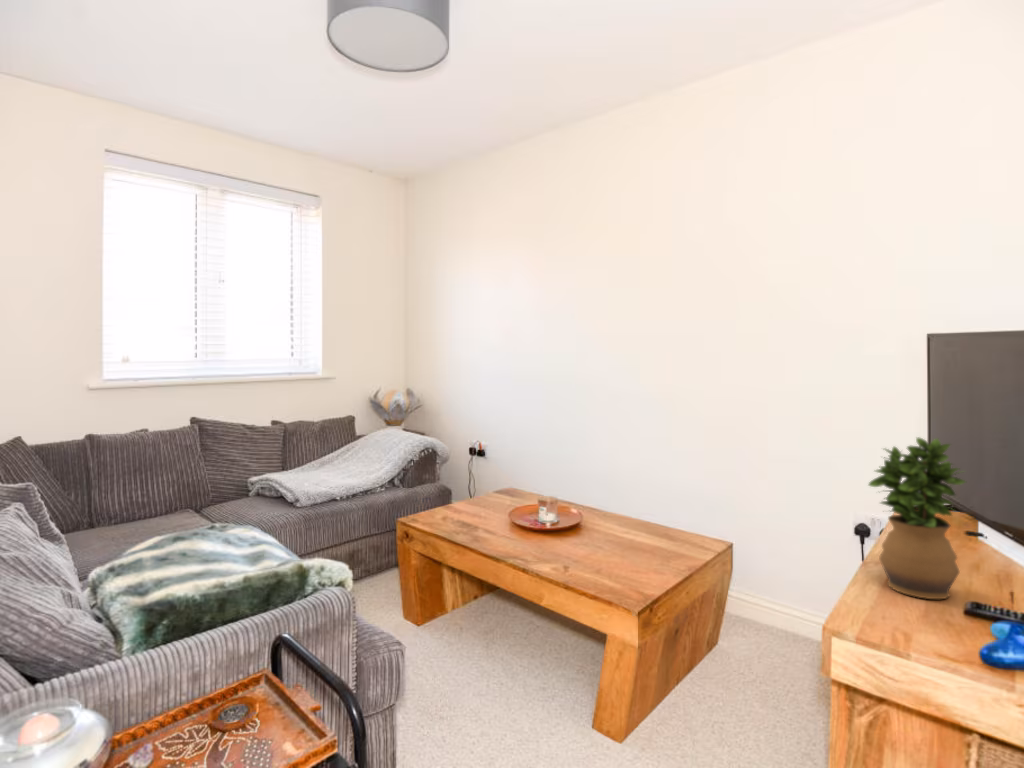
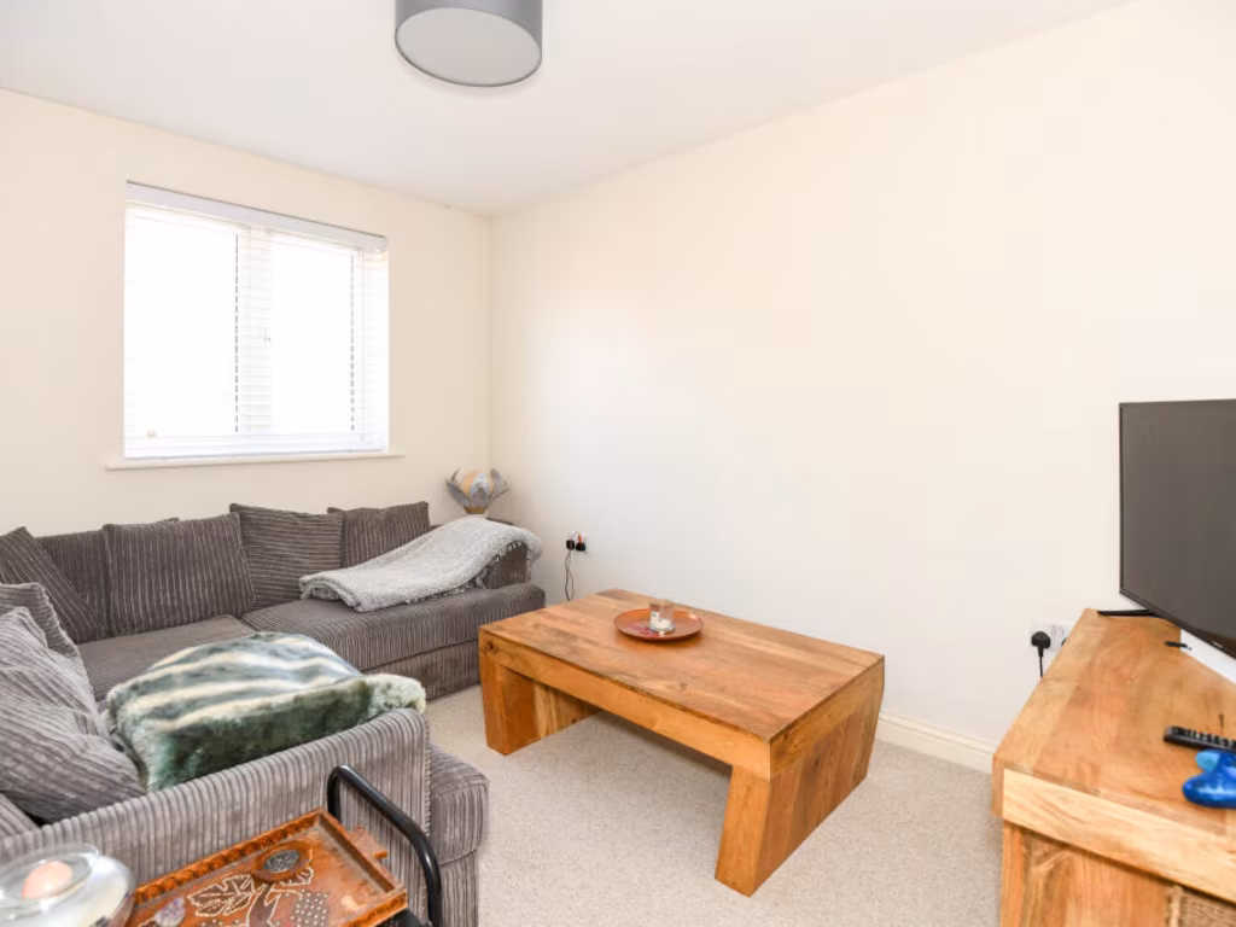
- potted plant (918, 511)
